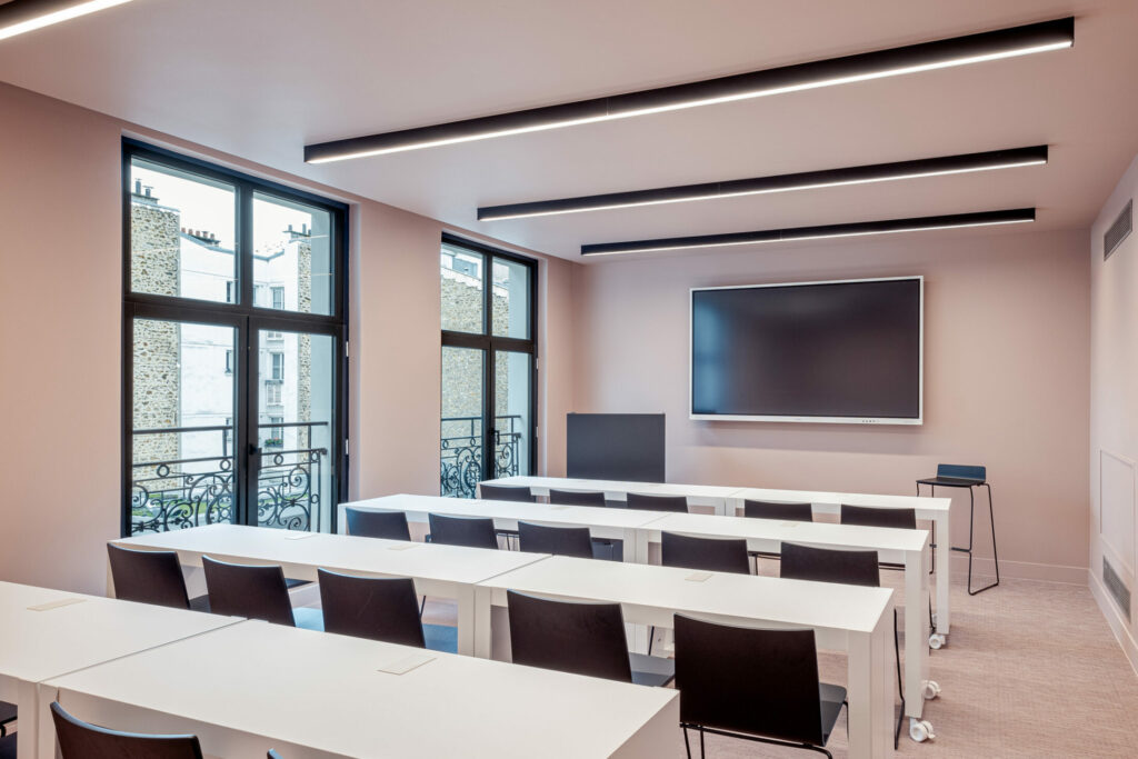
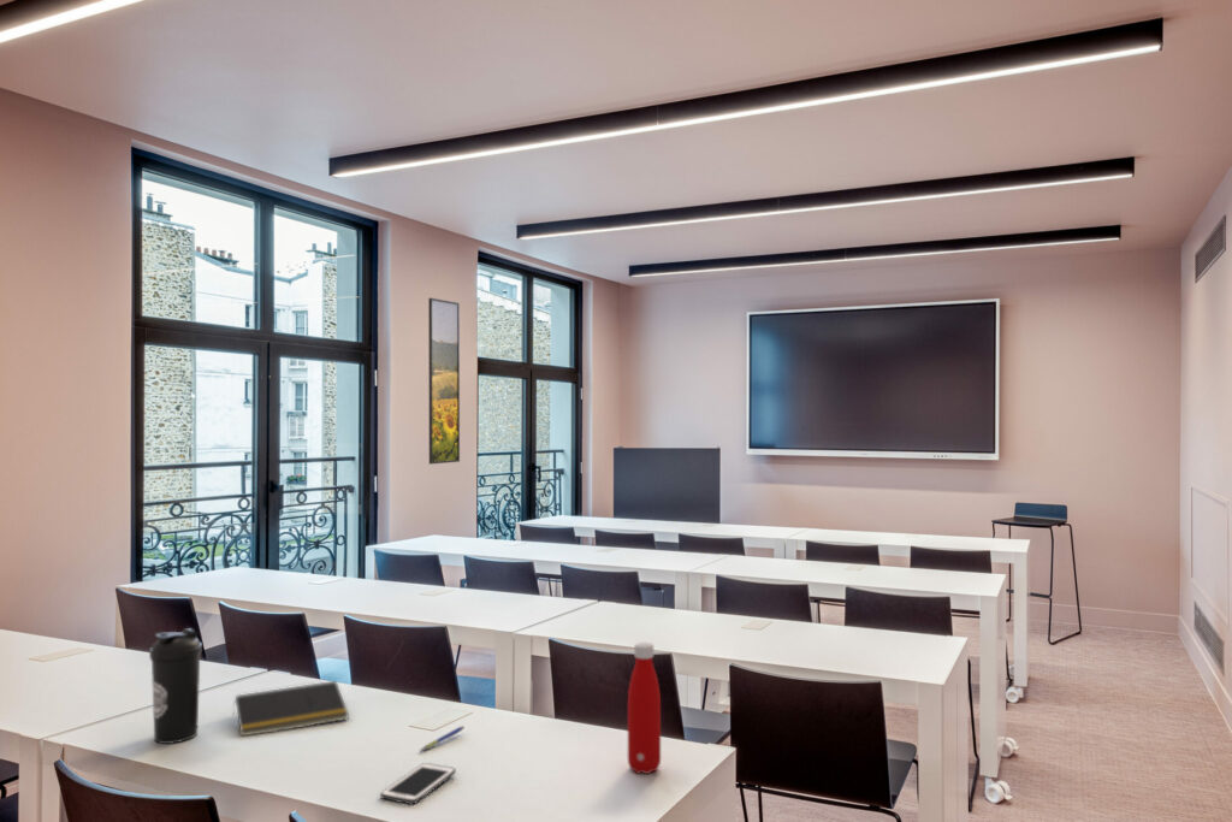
+ water bottle (176, 684)
+ pen (442, 738)
+ notepad (291, 706)
+ bottle (644, 705)
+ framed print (444, 382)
+ cell phone (419, 782)
